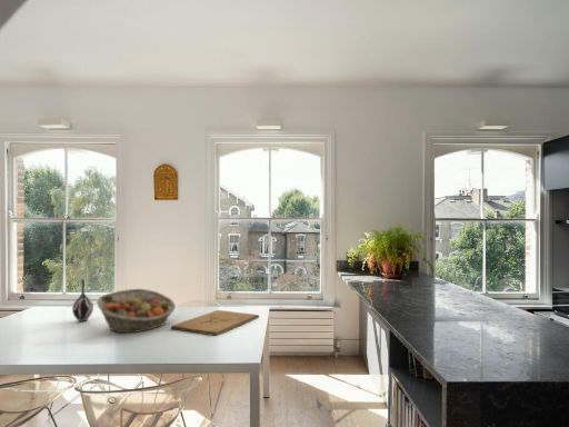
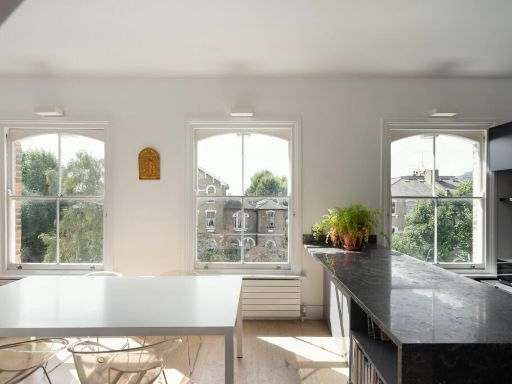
- fruit basket (137, 309)
- vase (82, 300)
- cutting board (217, 320)
